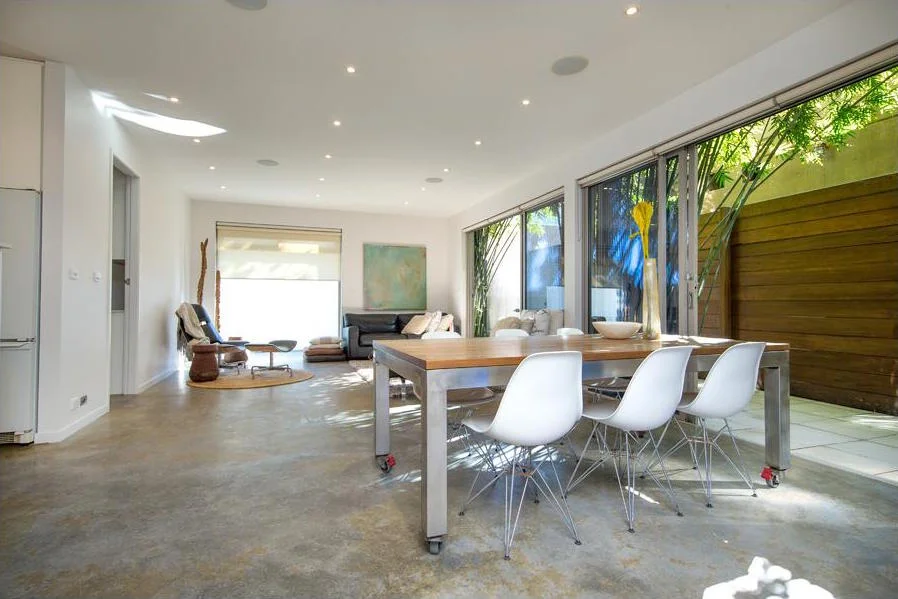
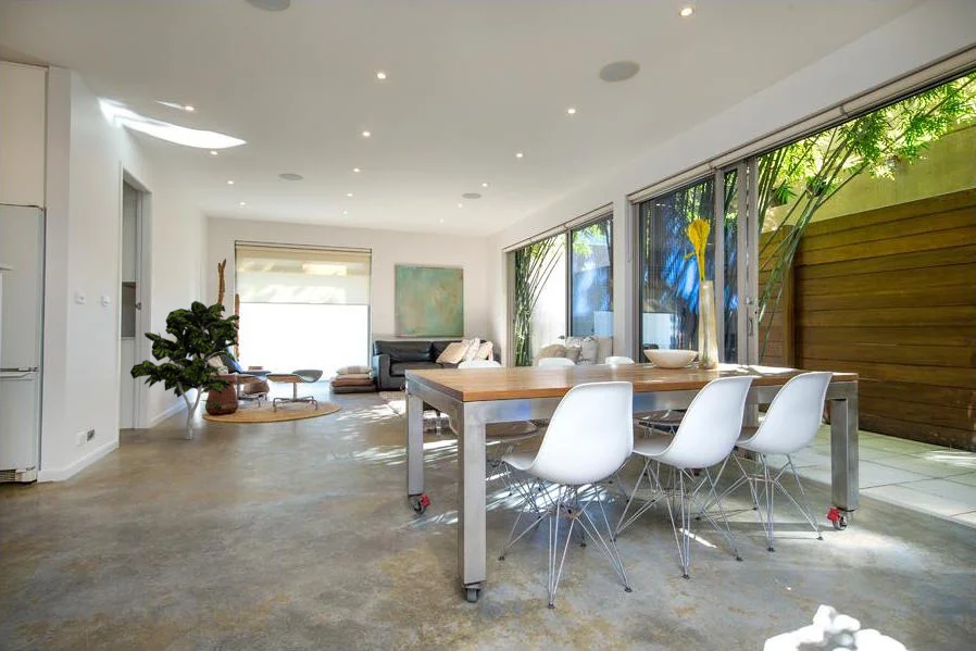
+ indoor plant (188, 368)
